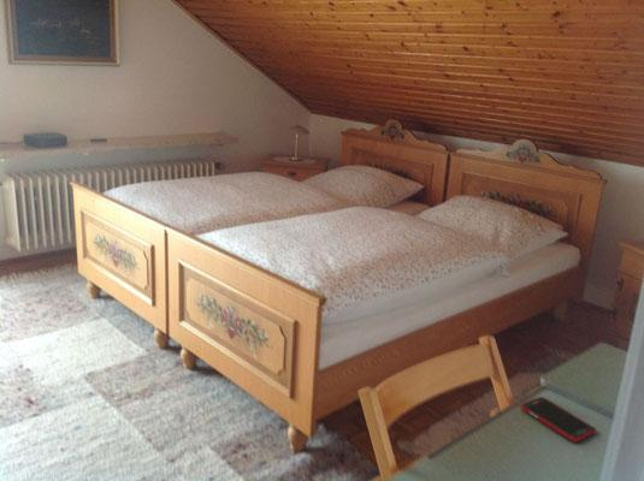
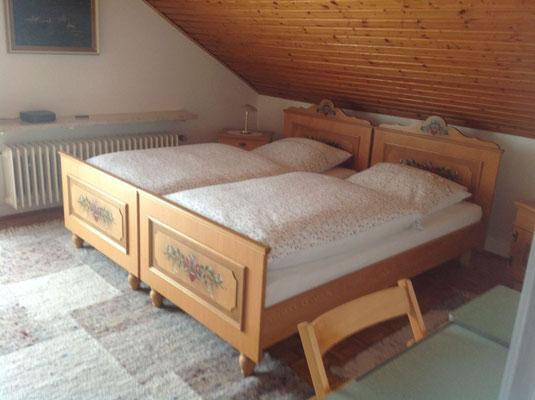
- cell phone (556, 418)
